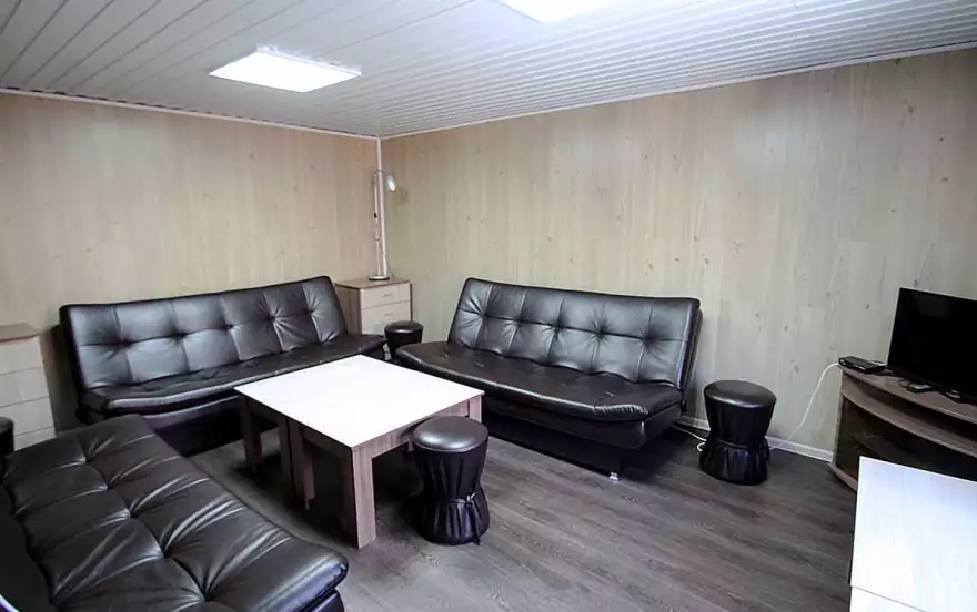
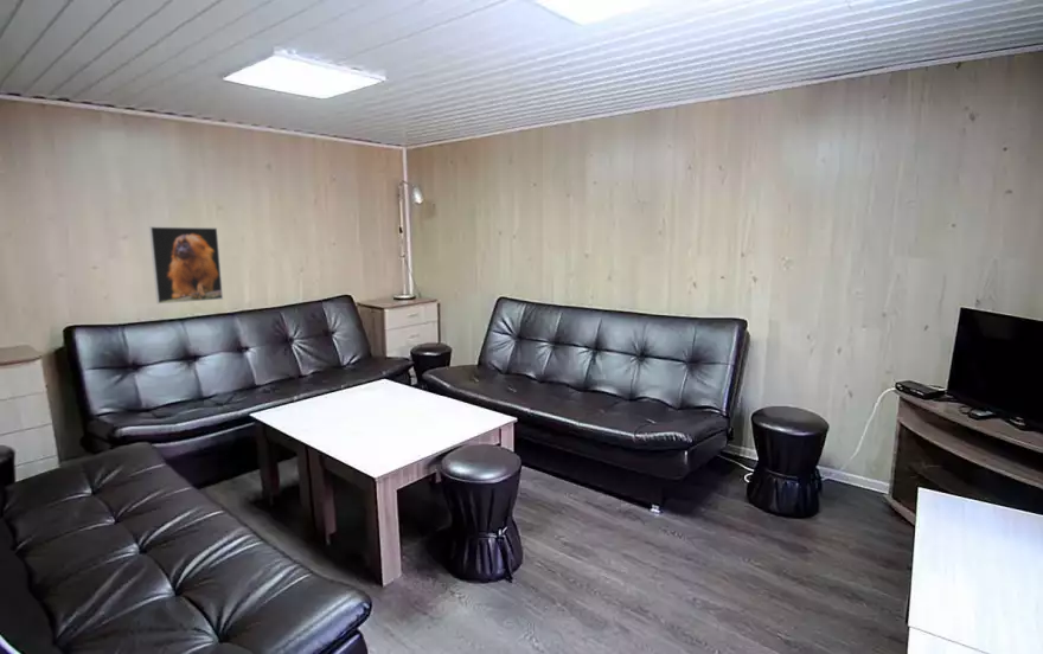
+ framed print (187, 264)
